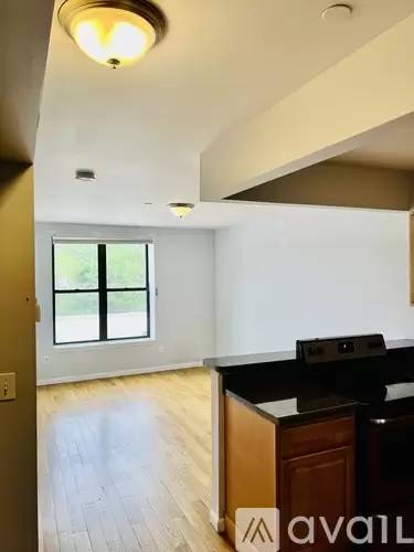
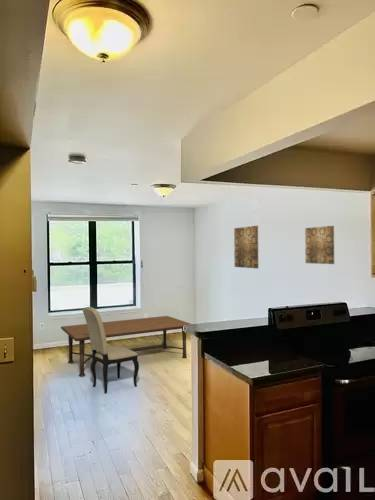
+ wall art (319, 245)
+ wall art (245, 247)
+ dining table (130, 349)
+ dining chair (112, 347)
